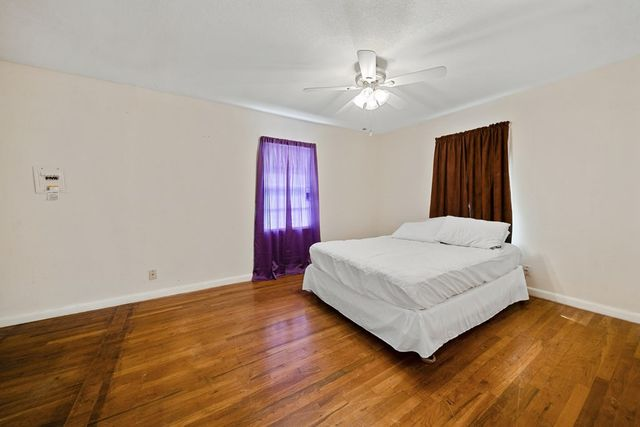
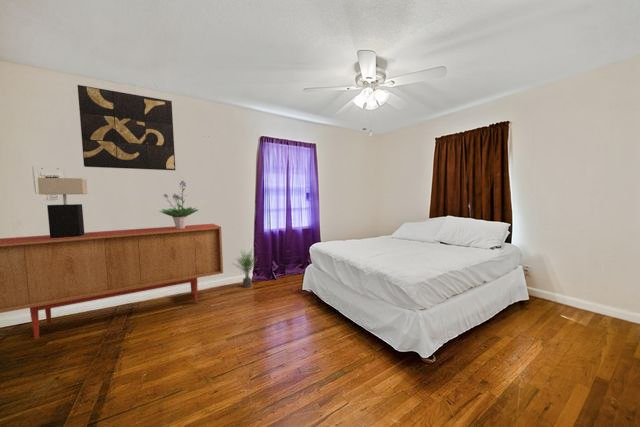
+ sideboard (126, 272)
+ wall art (131, 131)
+ table lamp (65, 207)
+ potted plant (244, 267)
+ potted plant (179, 204)
